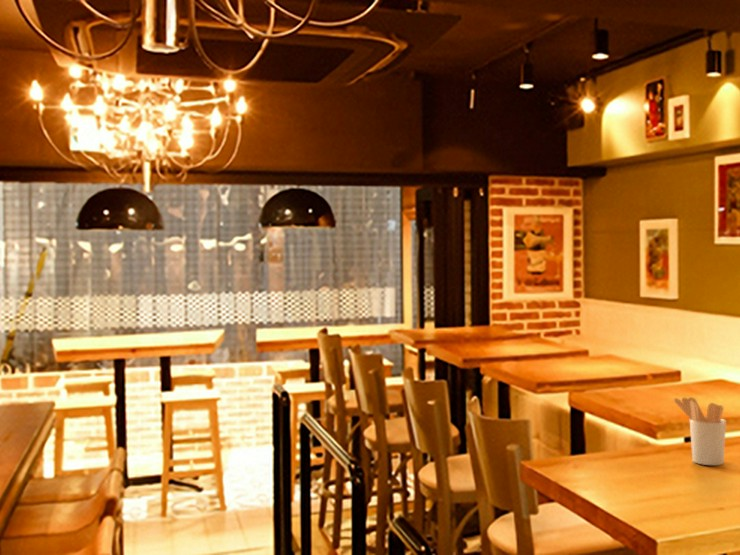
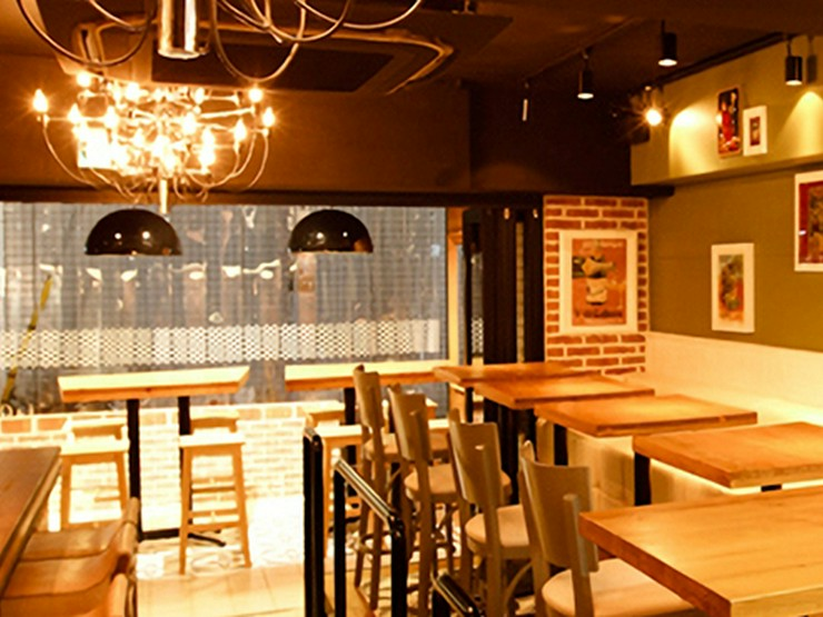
- utensil holder (700, 429)
